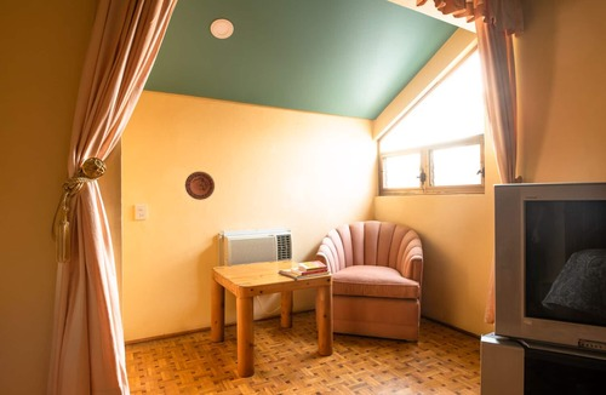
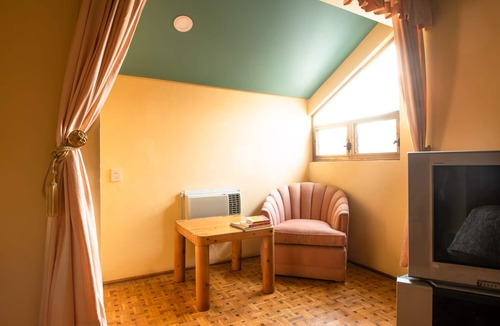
- decorative plate (200, 185)
